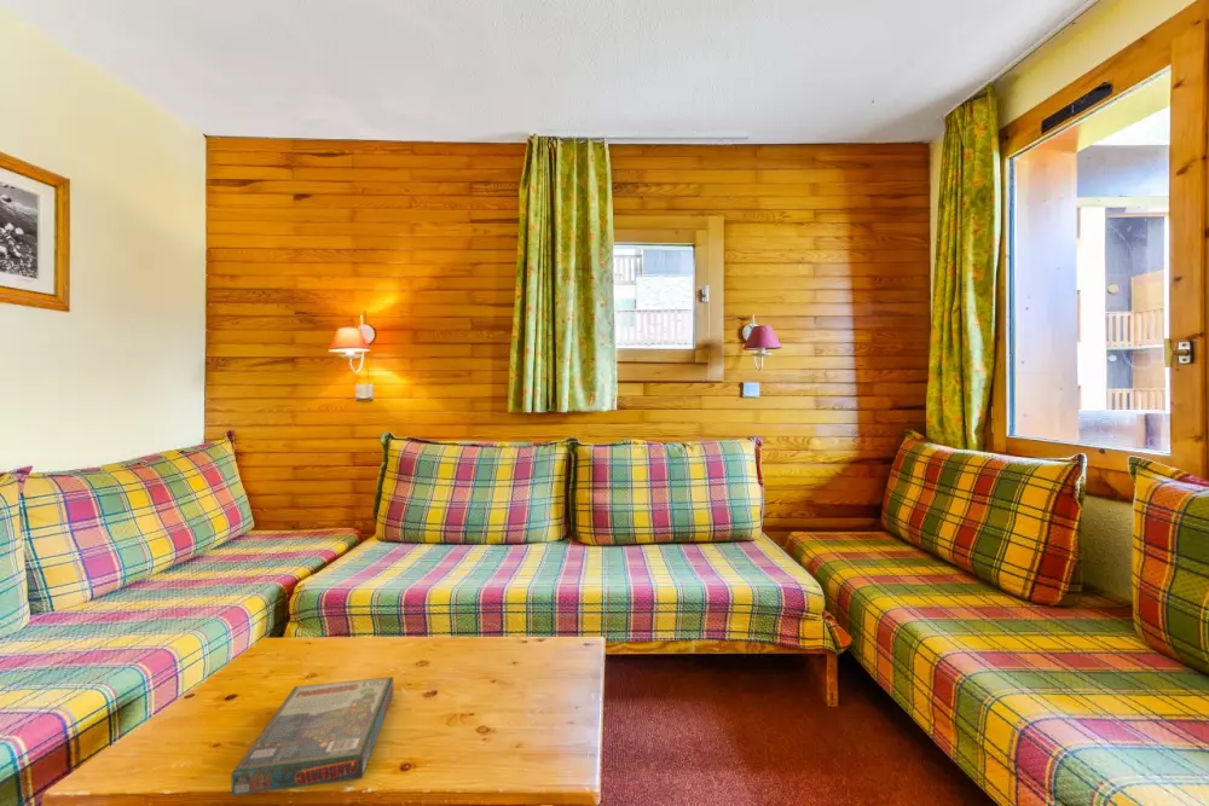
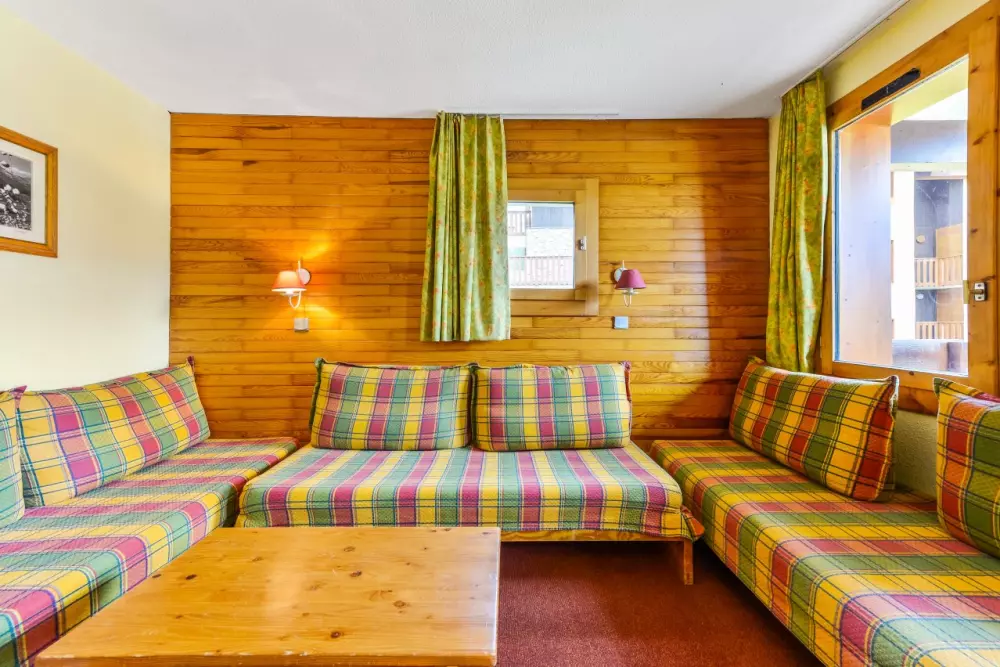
- board game (324, 726)
